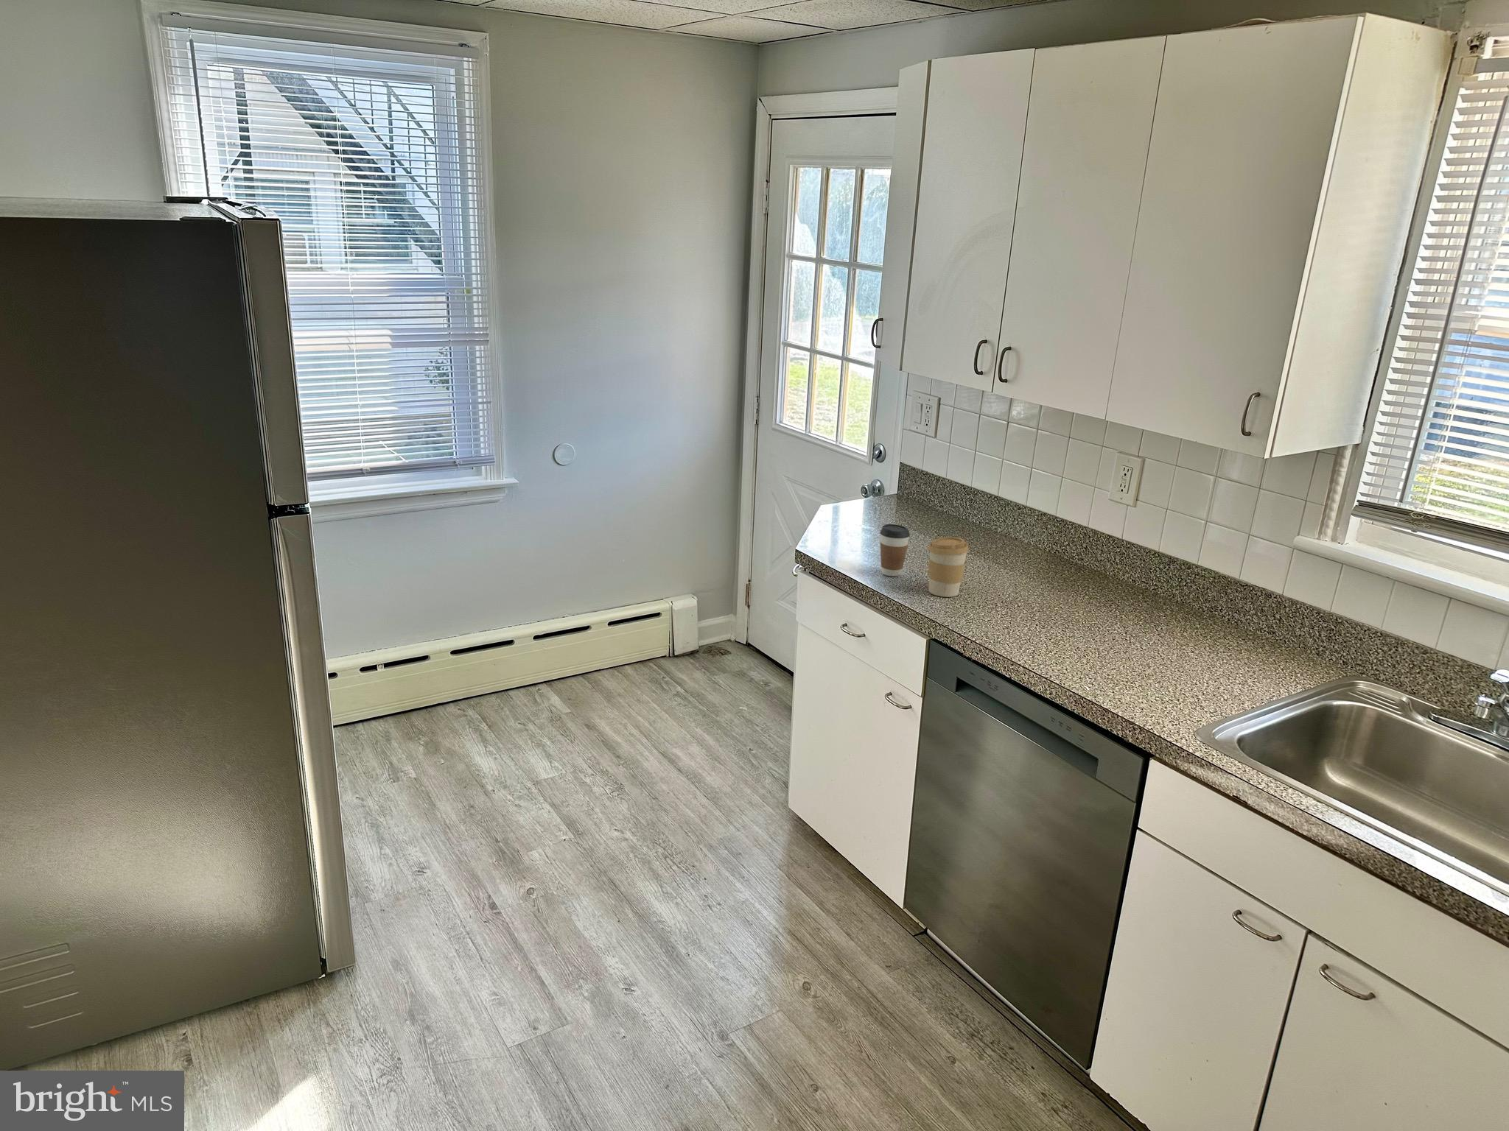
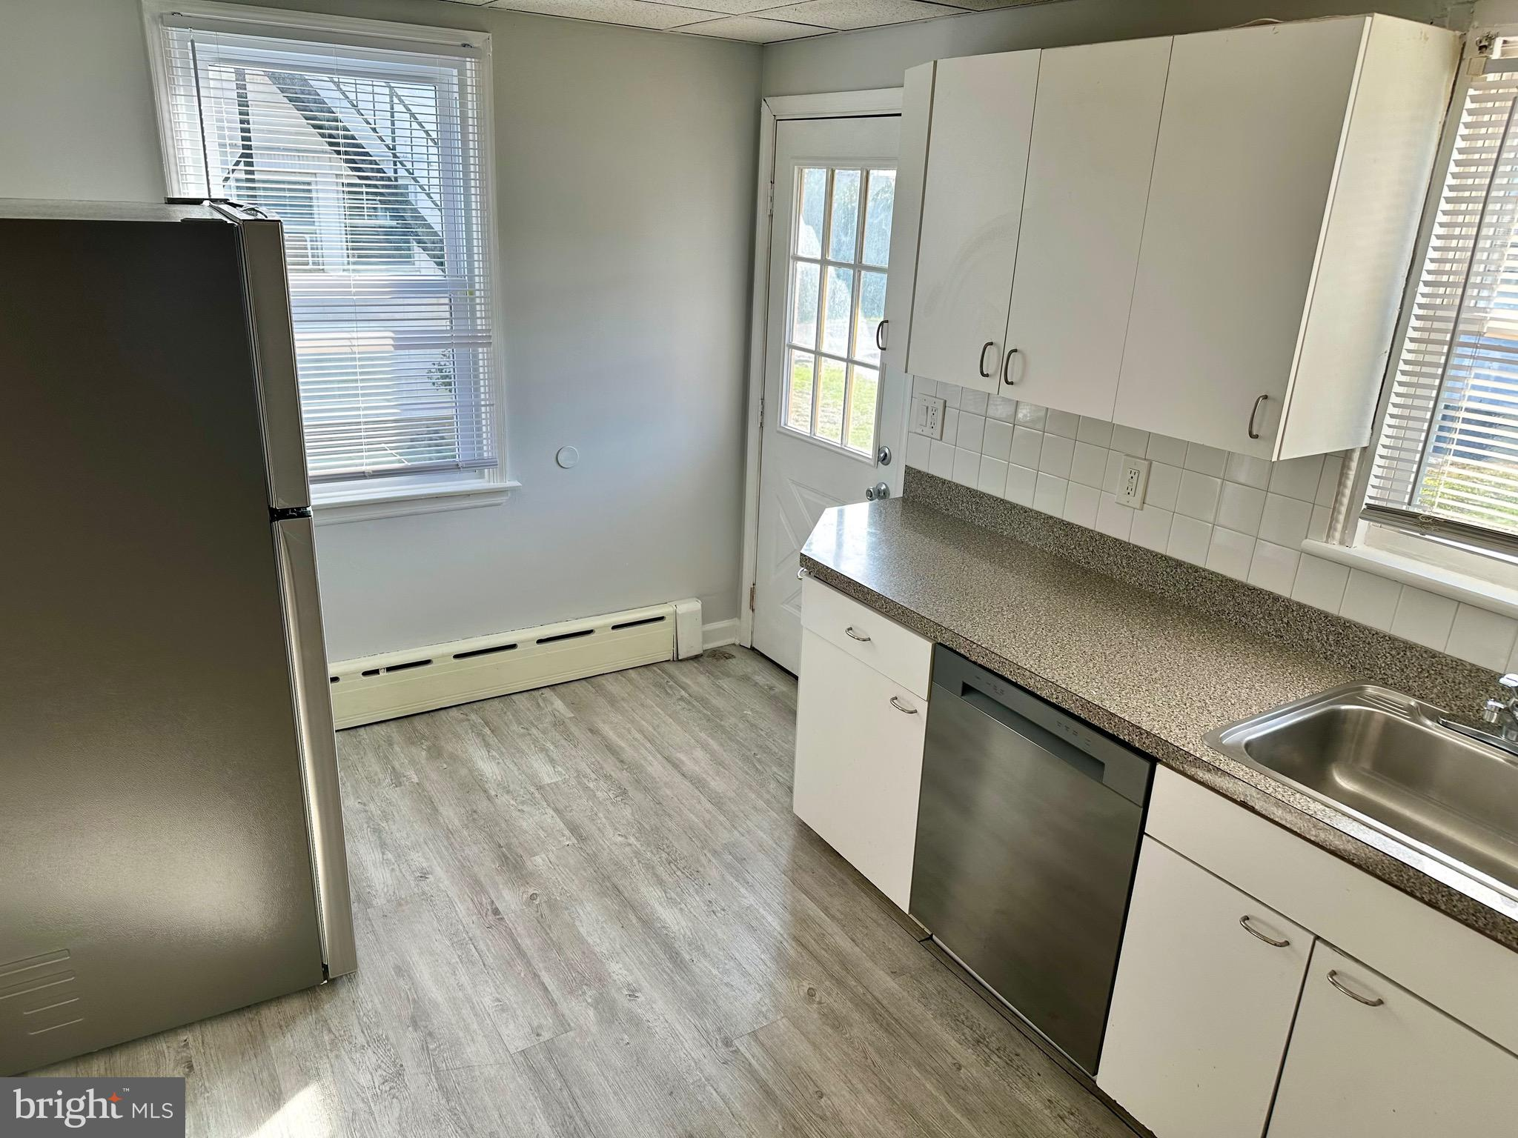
- coffee cup (894, 550)
- coffee cup (946, 566)
